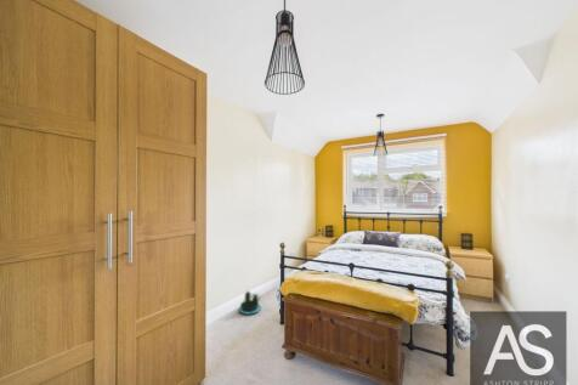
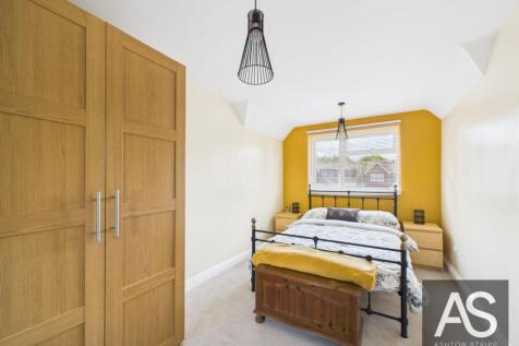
- potted plant (250, 300)
